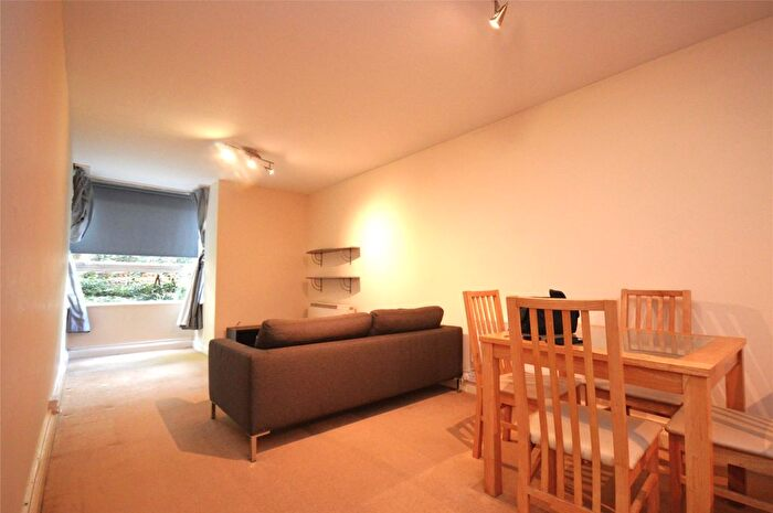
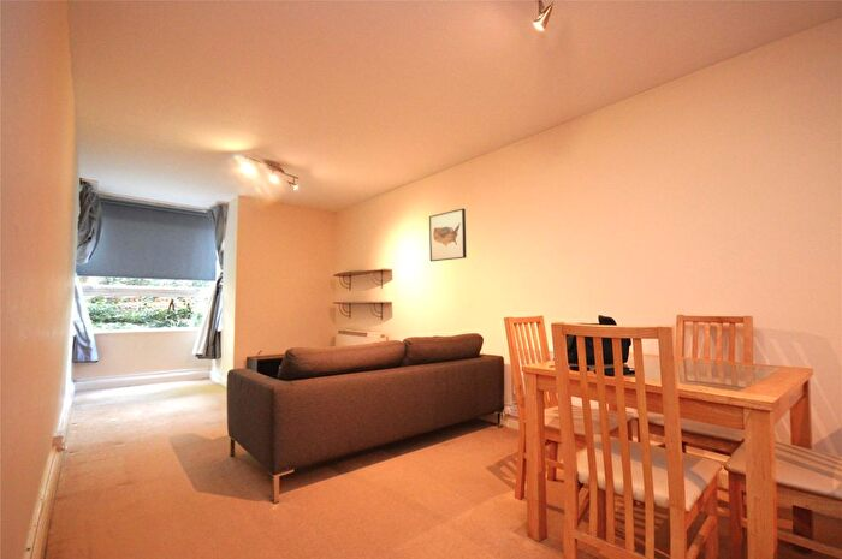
+ wall art (446, 236)
